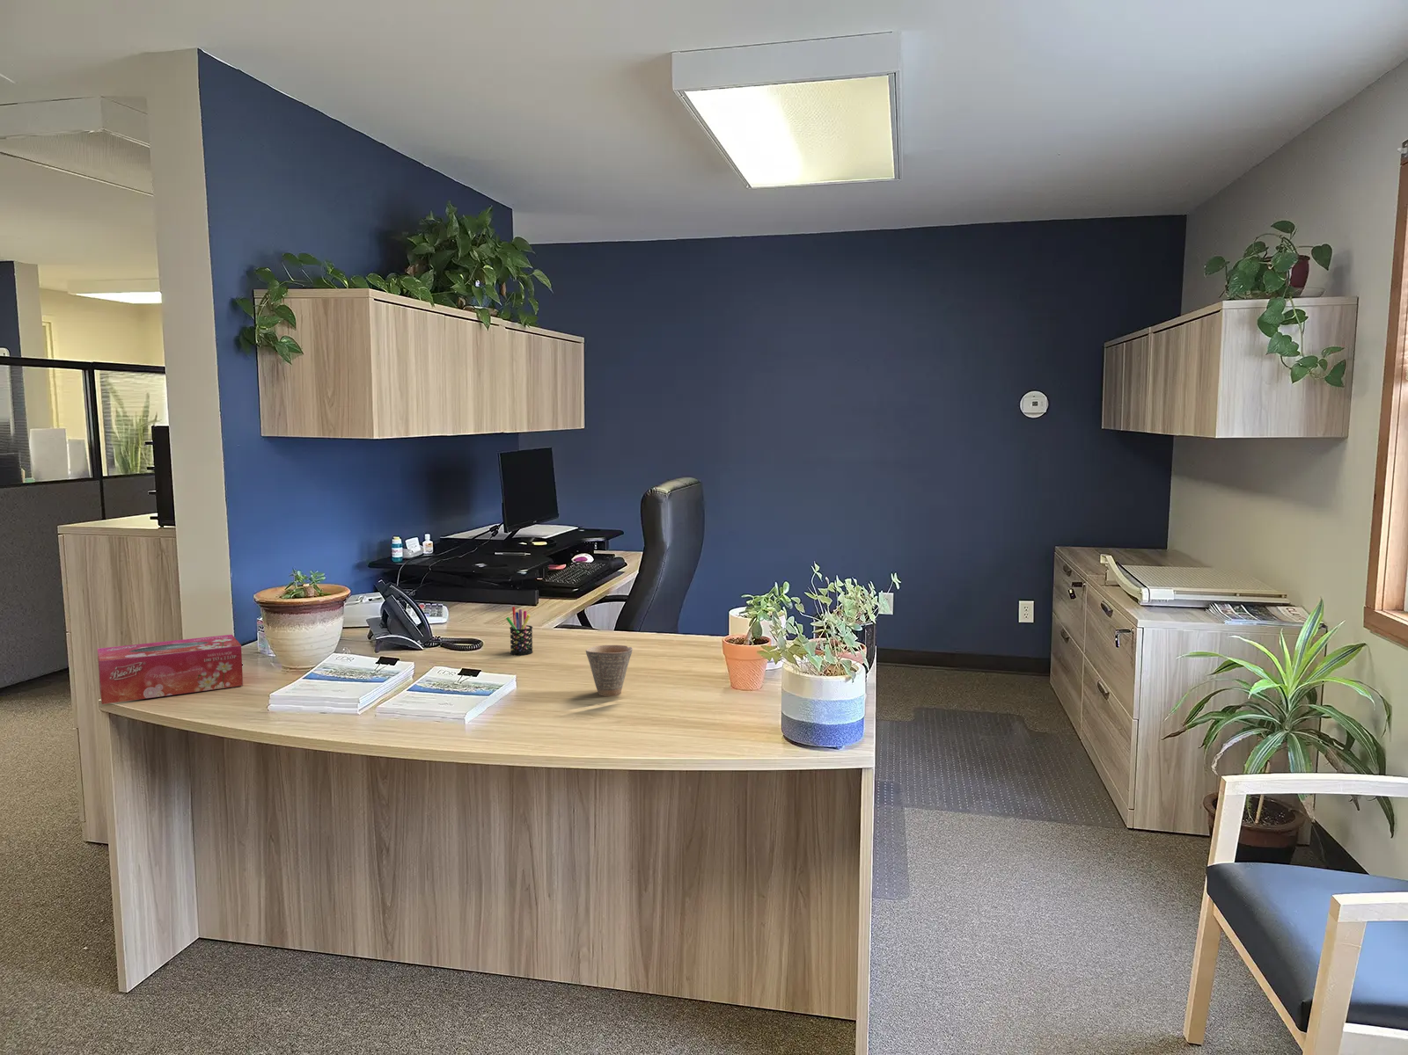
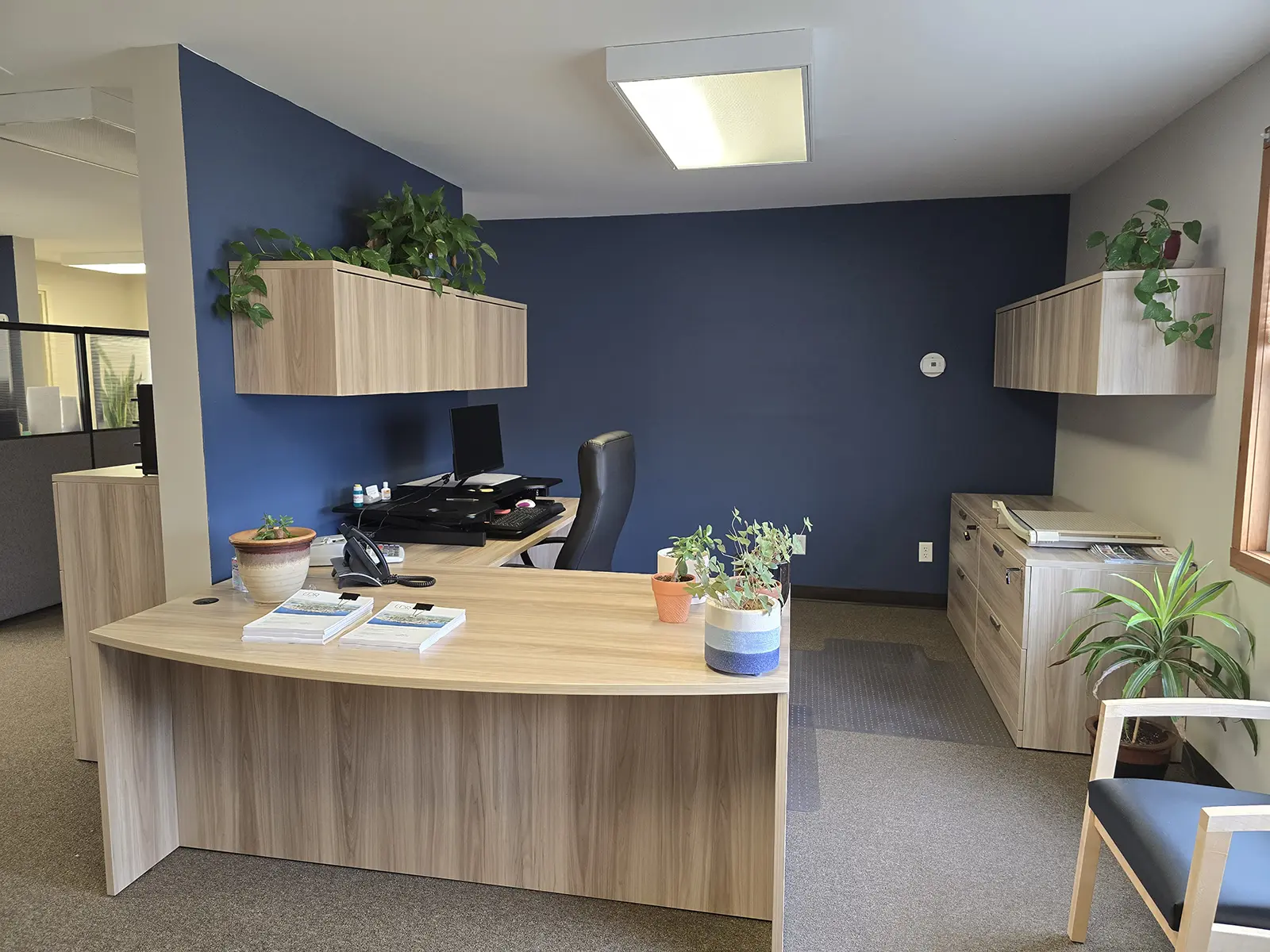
- tissue box (171, 666)
- pen holder (518, 631)
- cup (609, 670)
